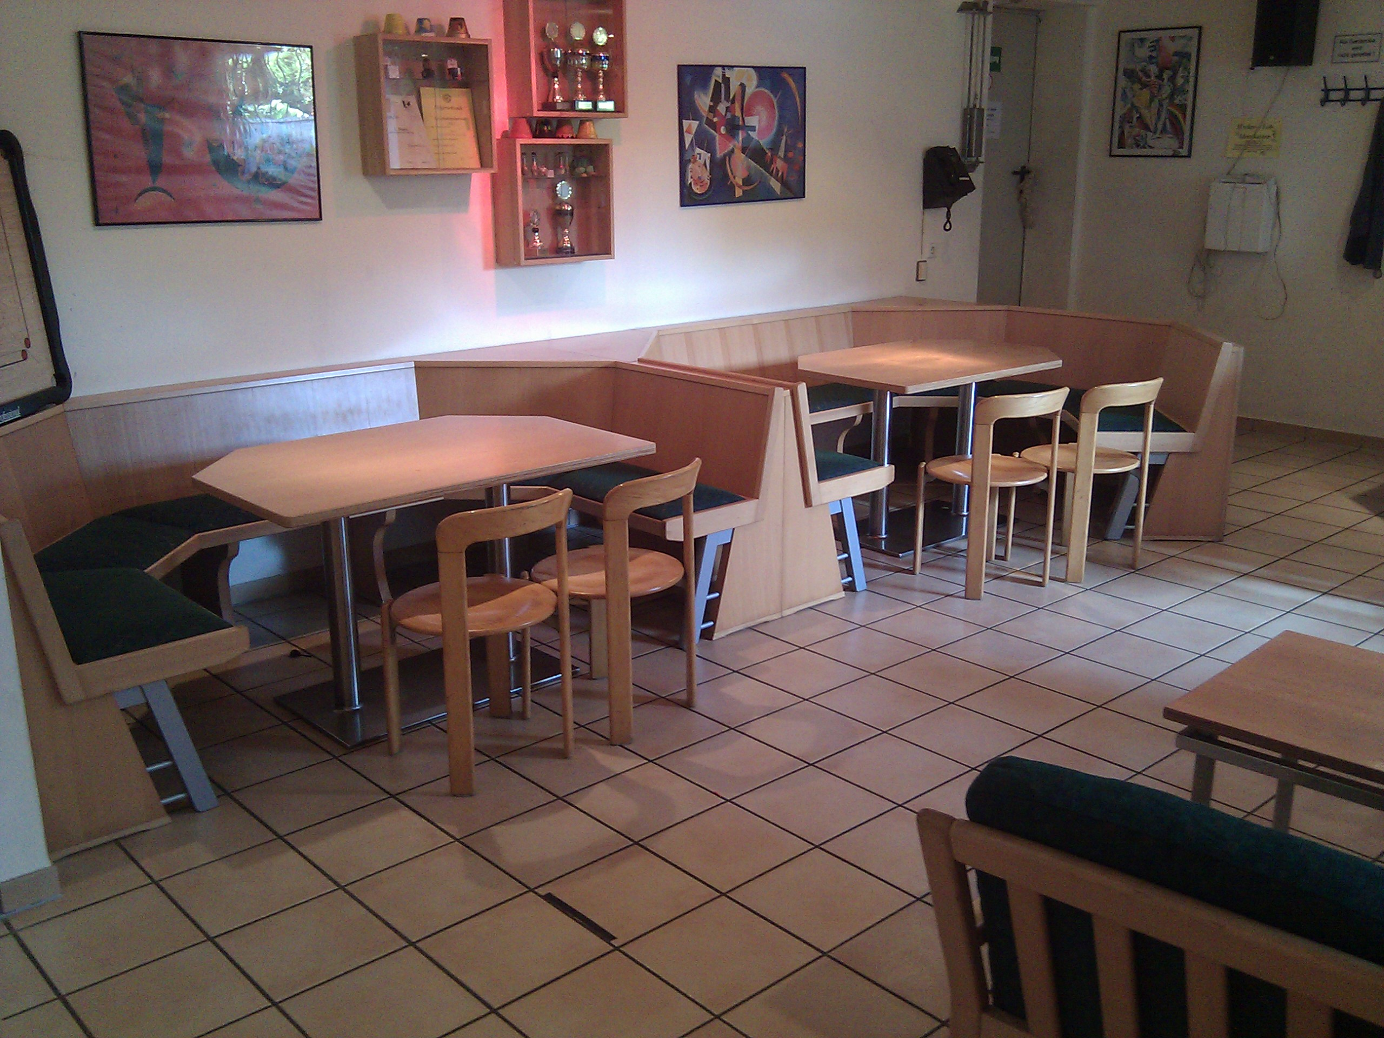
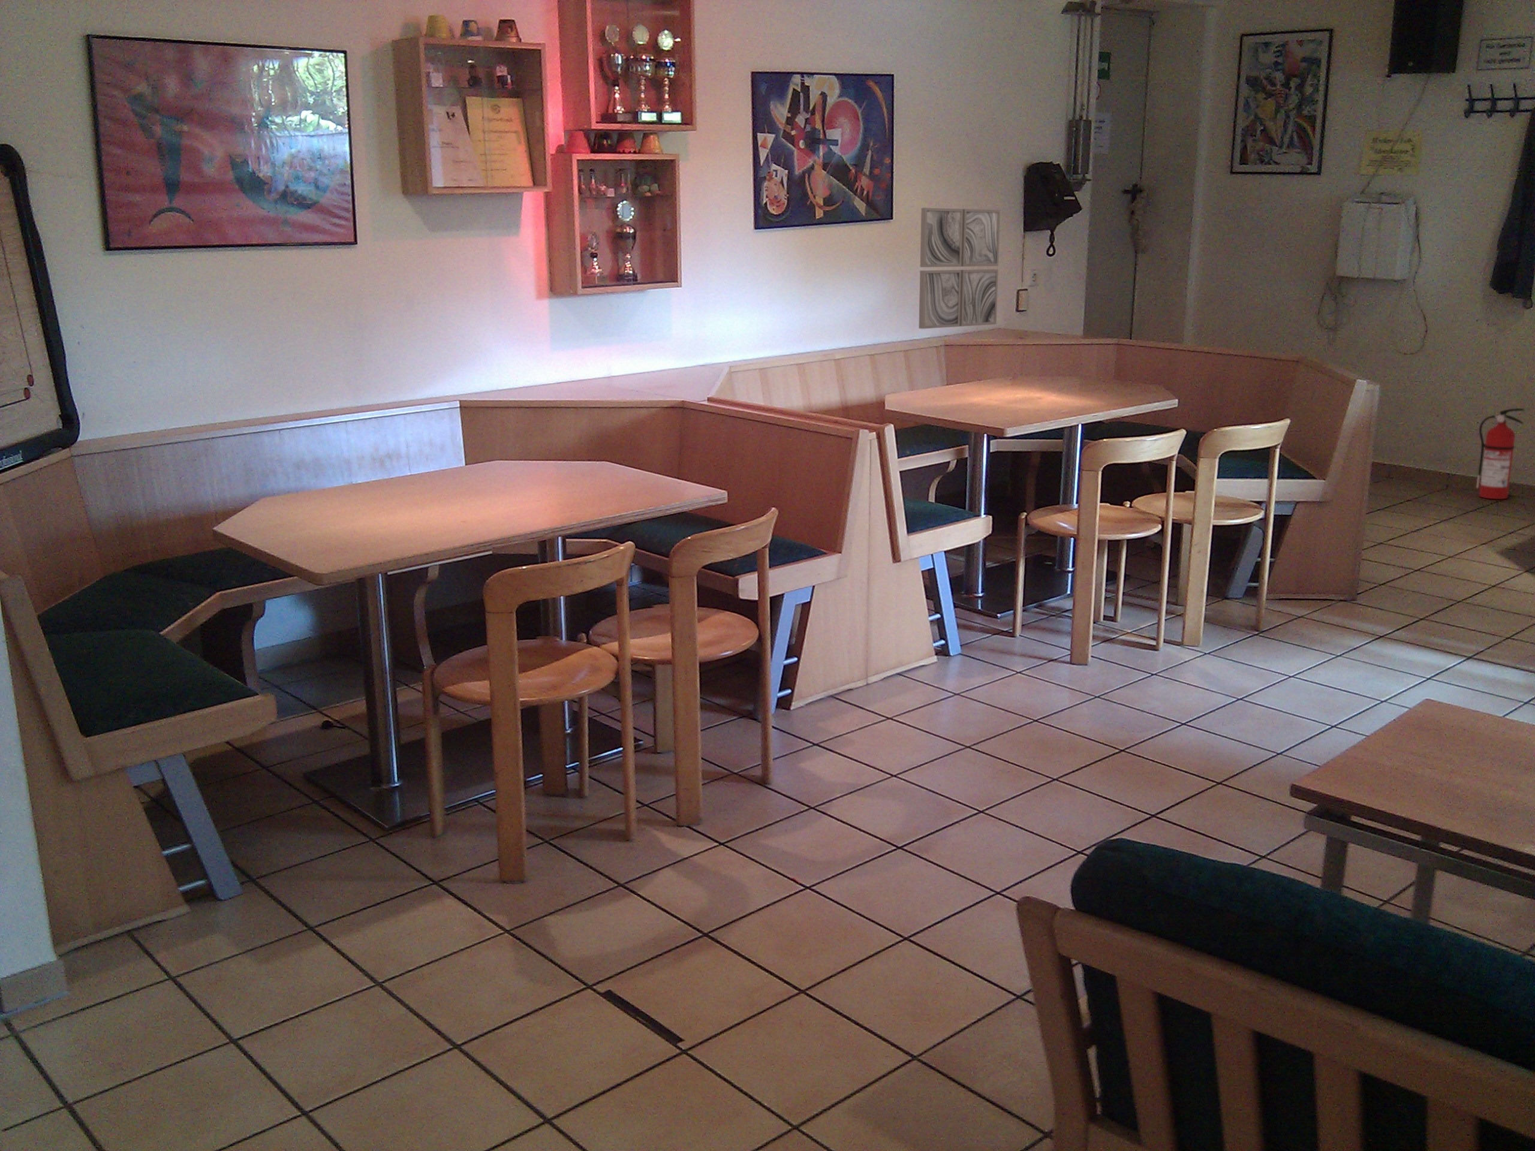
+ fire extinguisher (1498, 452)
+ wall art (960, 266)
